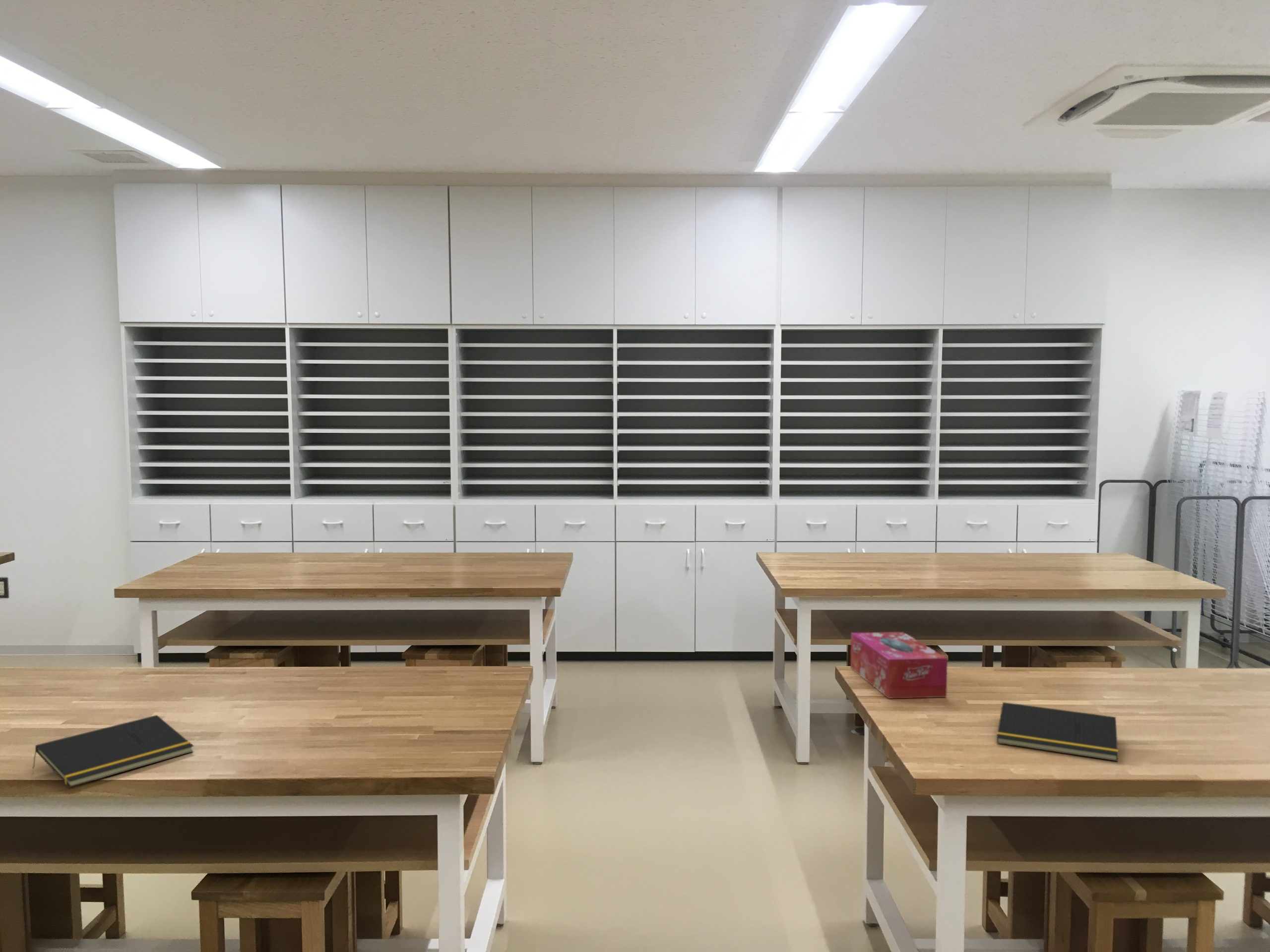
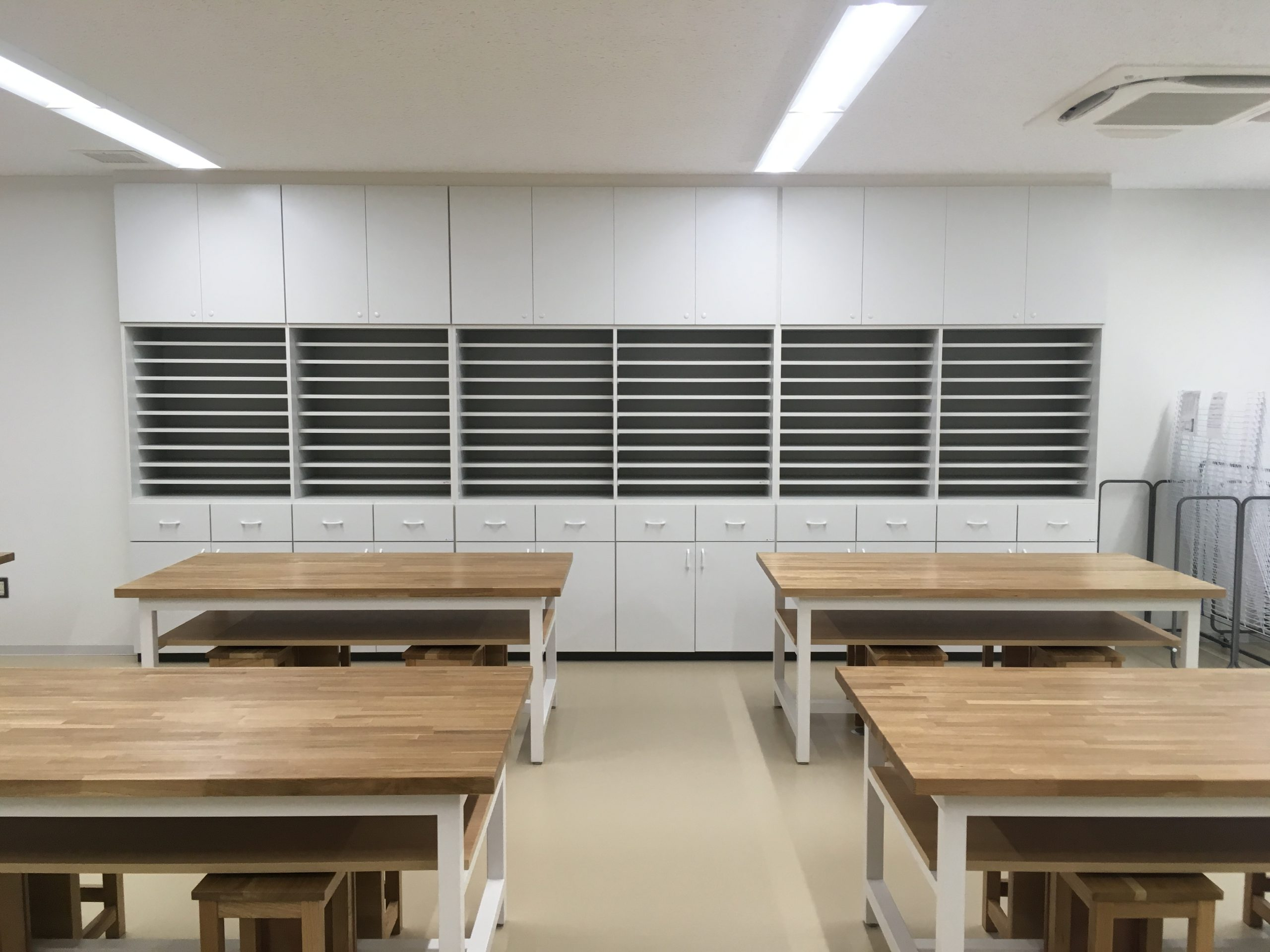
- tissue box (896, 663)
- notepad (1057, 729)
- notepad (116, 748)
